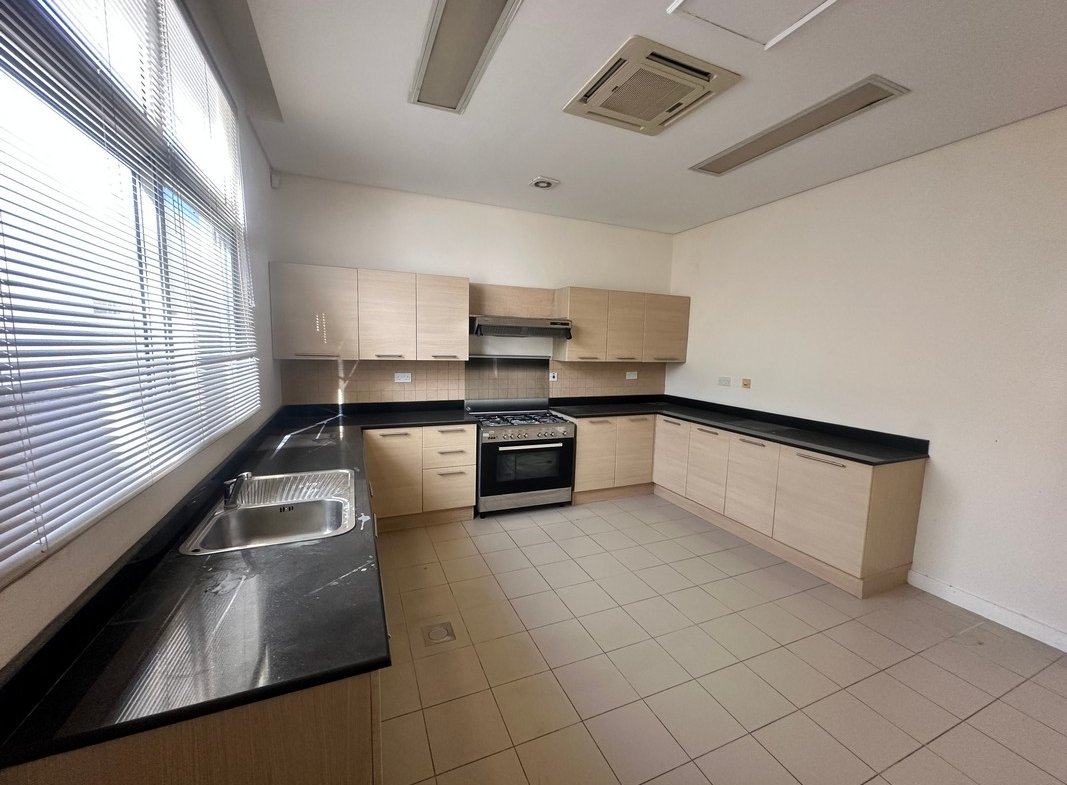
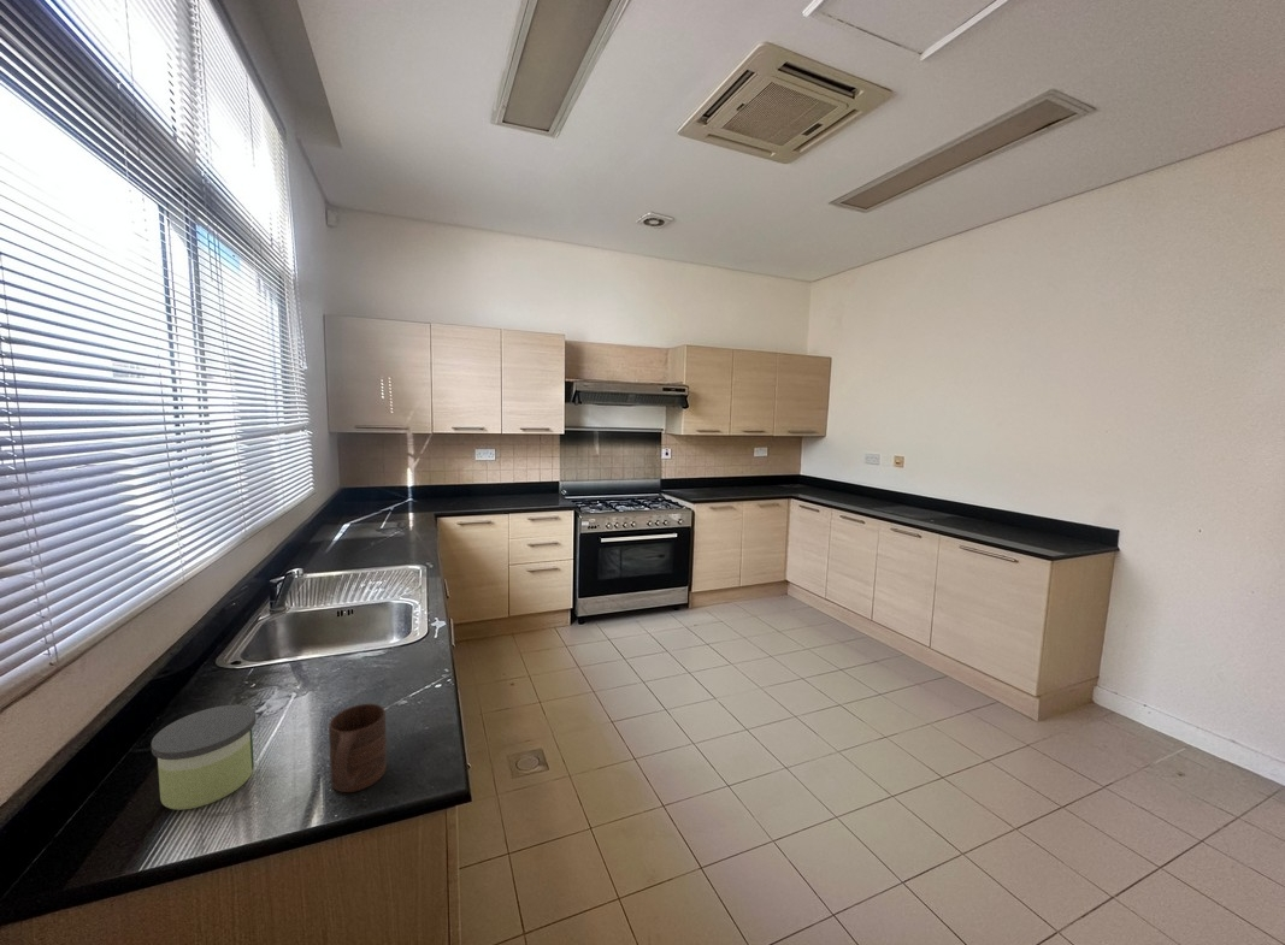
+ candle (207, 756)
+ cup (358, 751)
